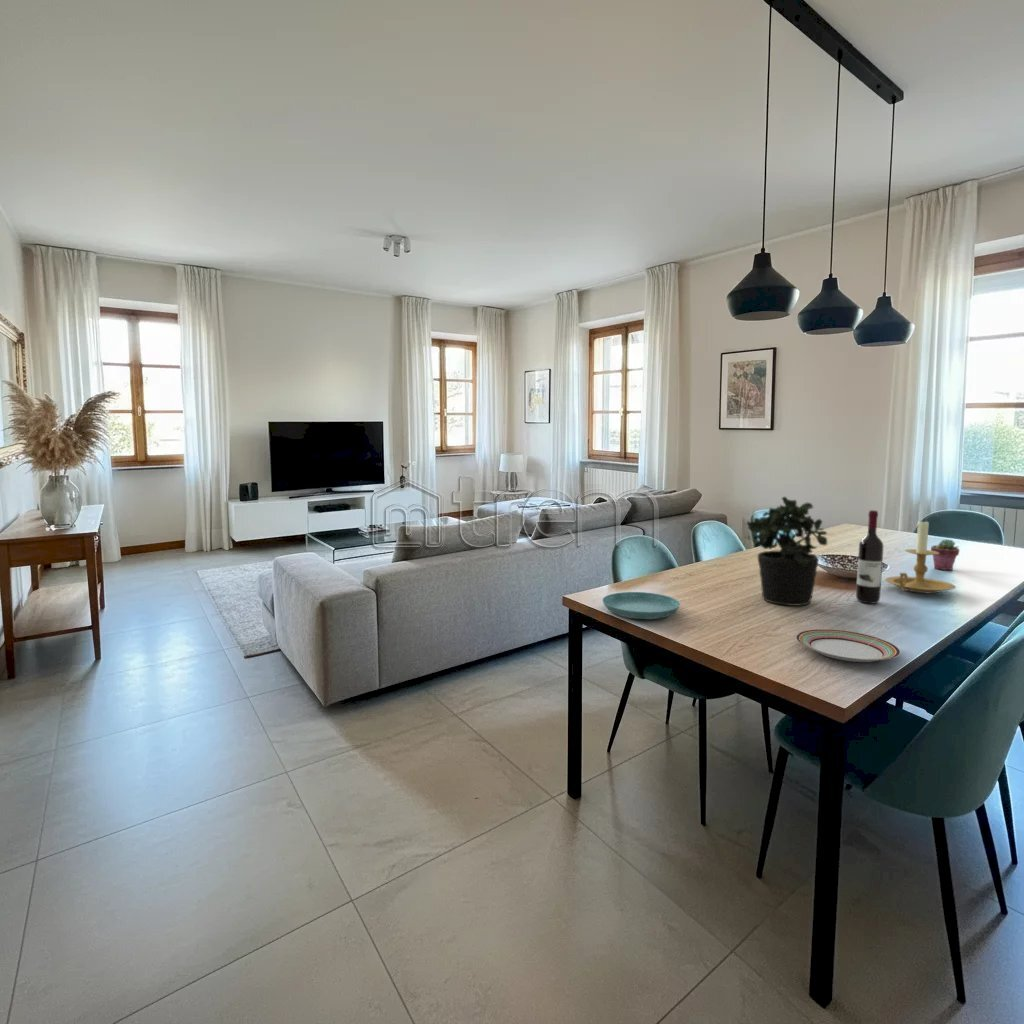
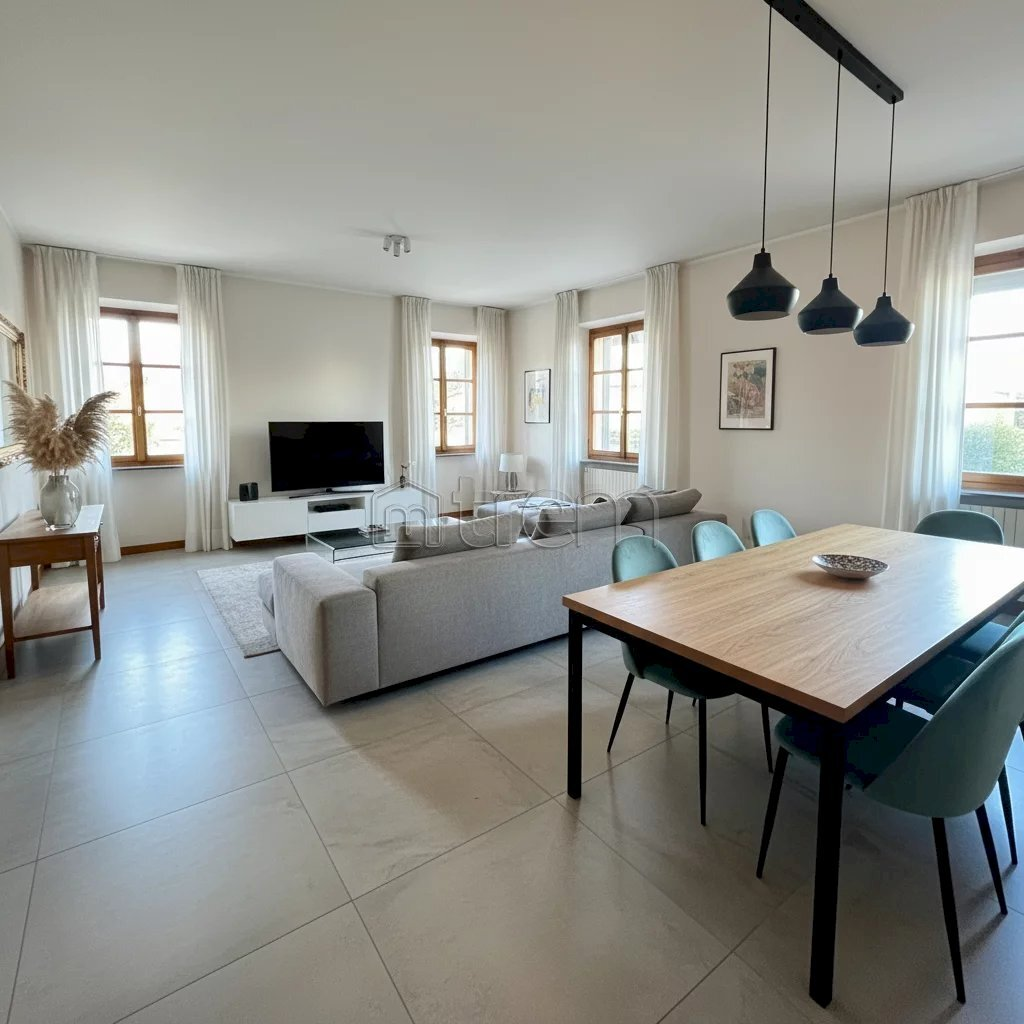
- saucer (640, 605)
- candle holder (921, 554)
- wine bottle (870, 556)
- potted plant (785, 548)
- potted succulent (944, 553)
- plate (845, 647)
